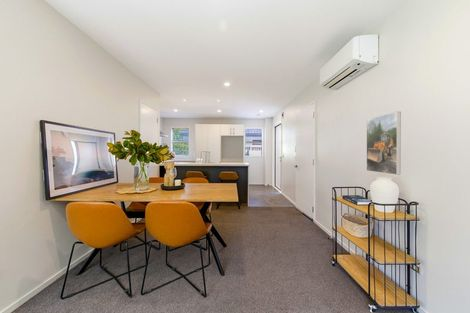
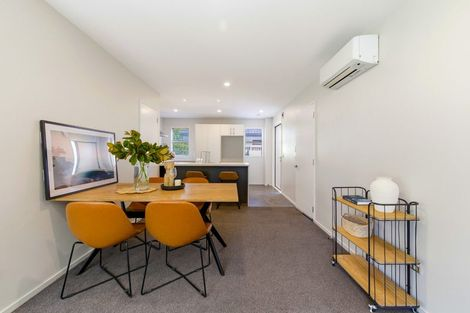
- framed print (381, 144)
